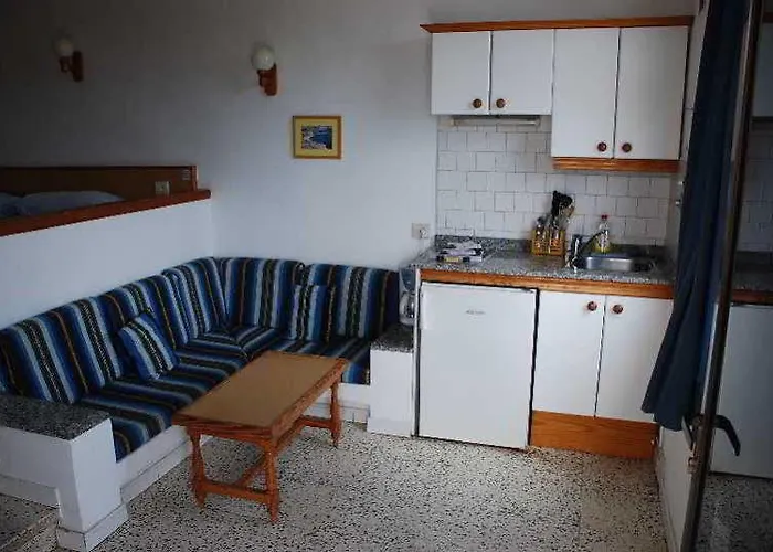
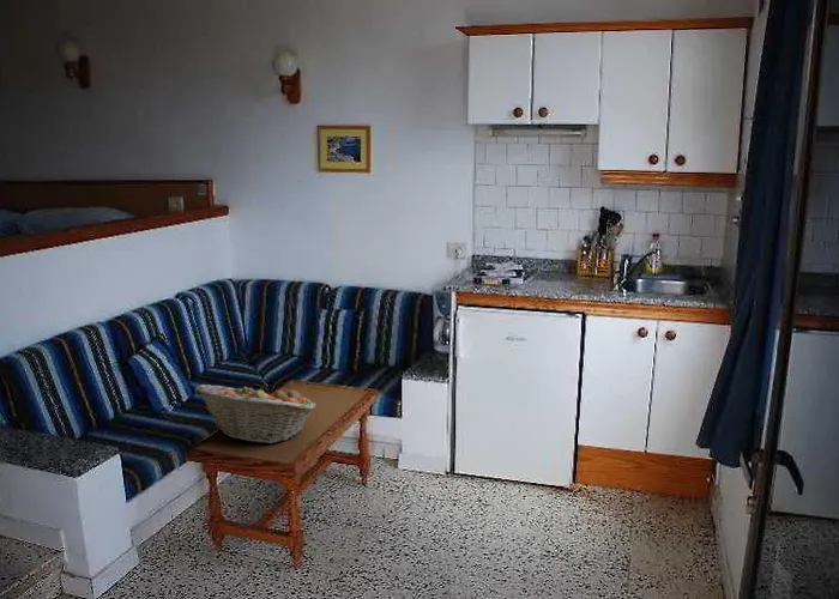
+ fruit basket (255, 406)
